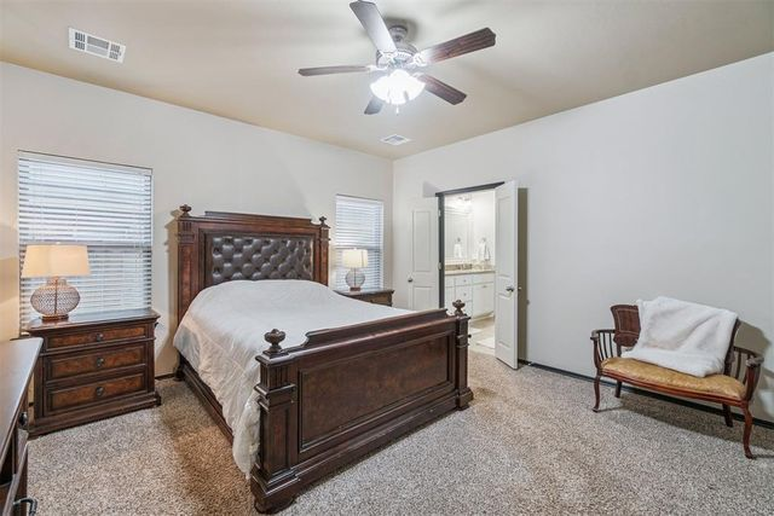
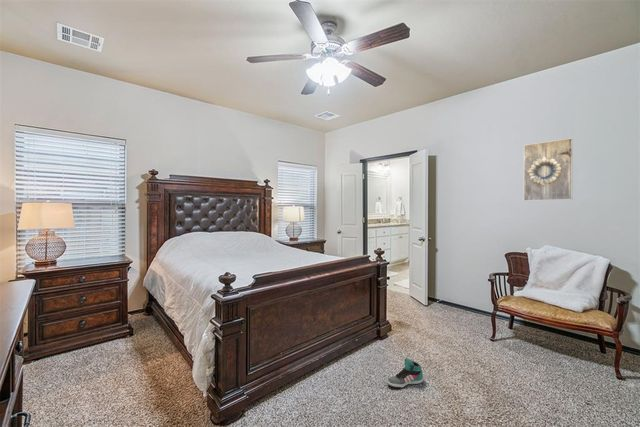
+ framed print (547, 171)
+ sneaker (405, 371)
